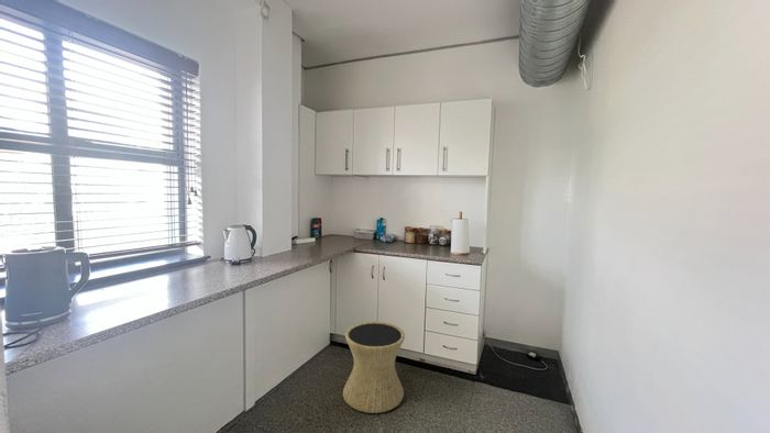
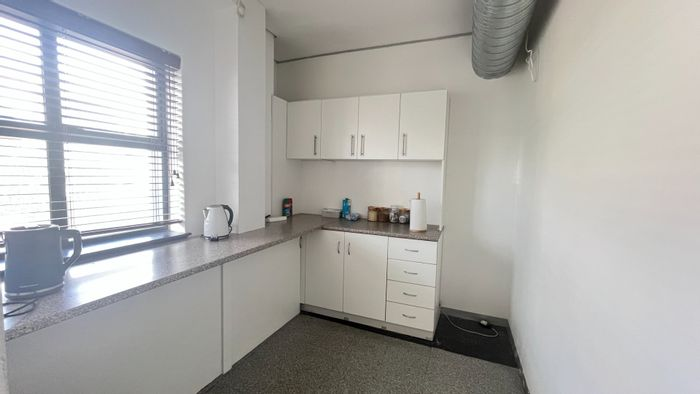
- side table (374, 363)
